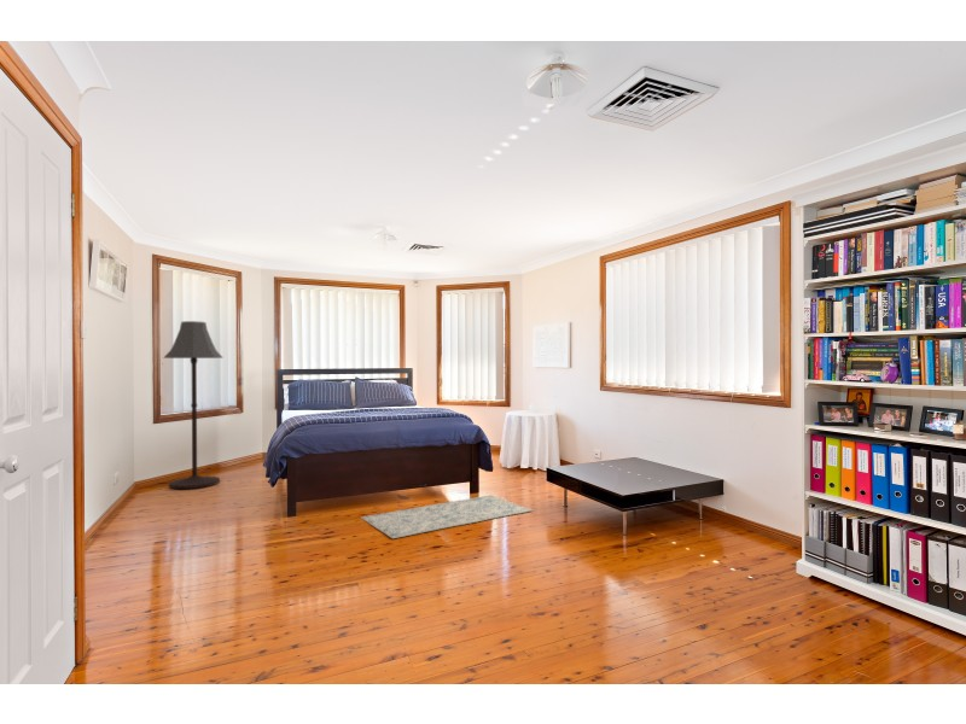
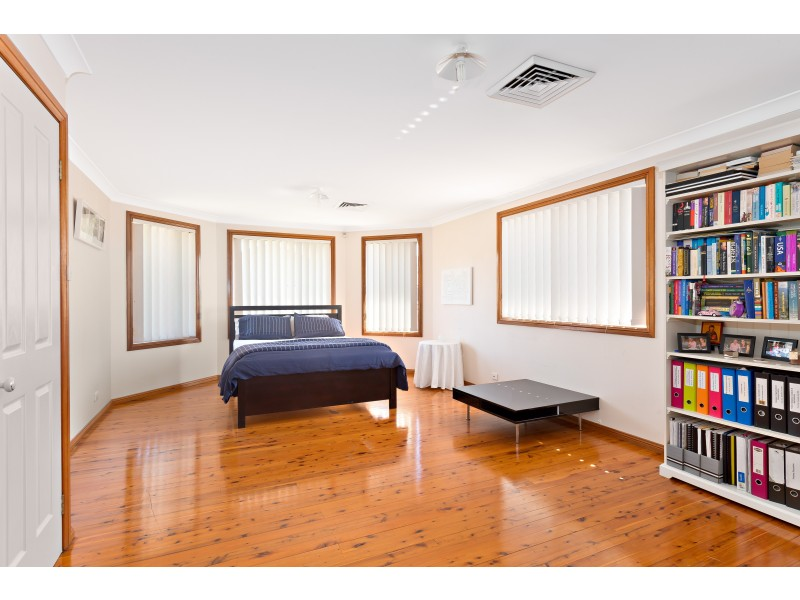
- rug (448, 513)
- floor lamp (193, 402)
